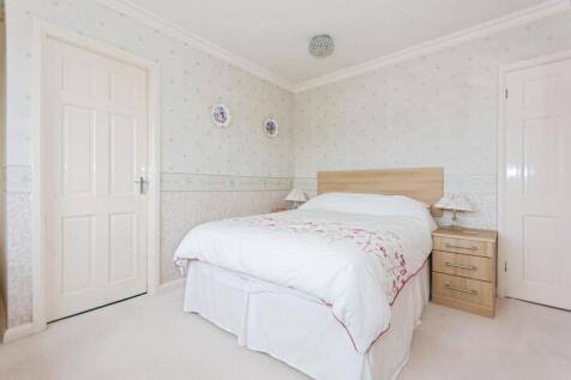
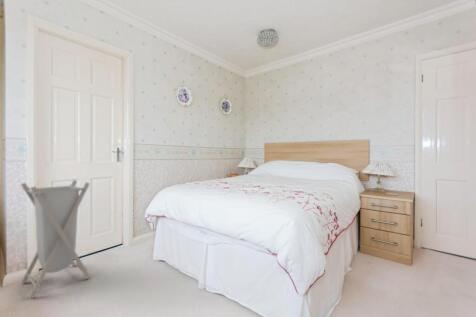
+ laundry hamper (56, 231)
